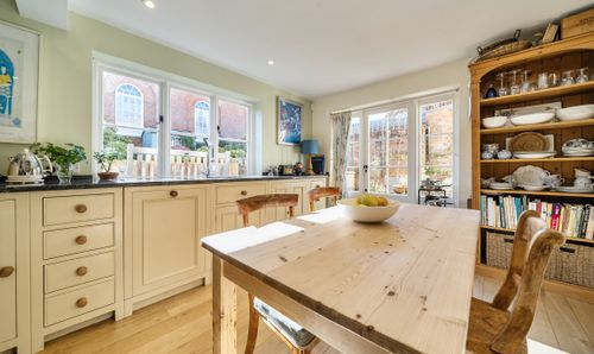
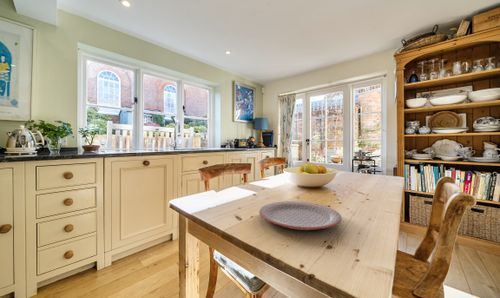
+ plate (298, 215)
